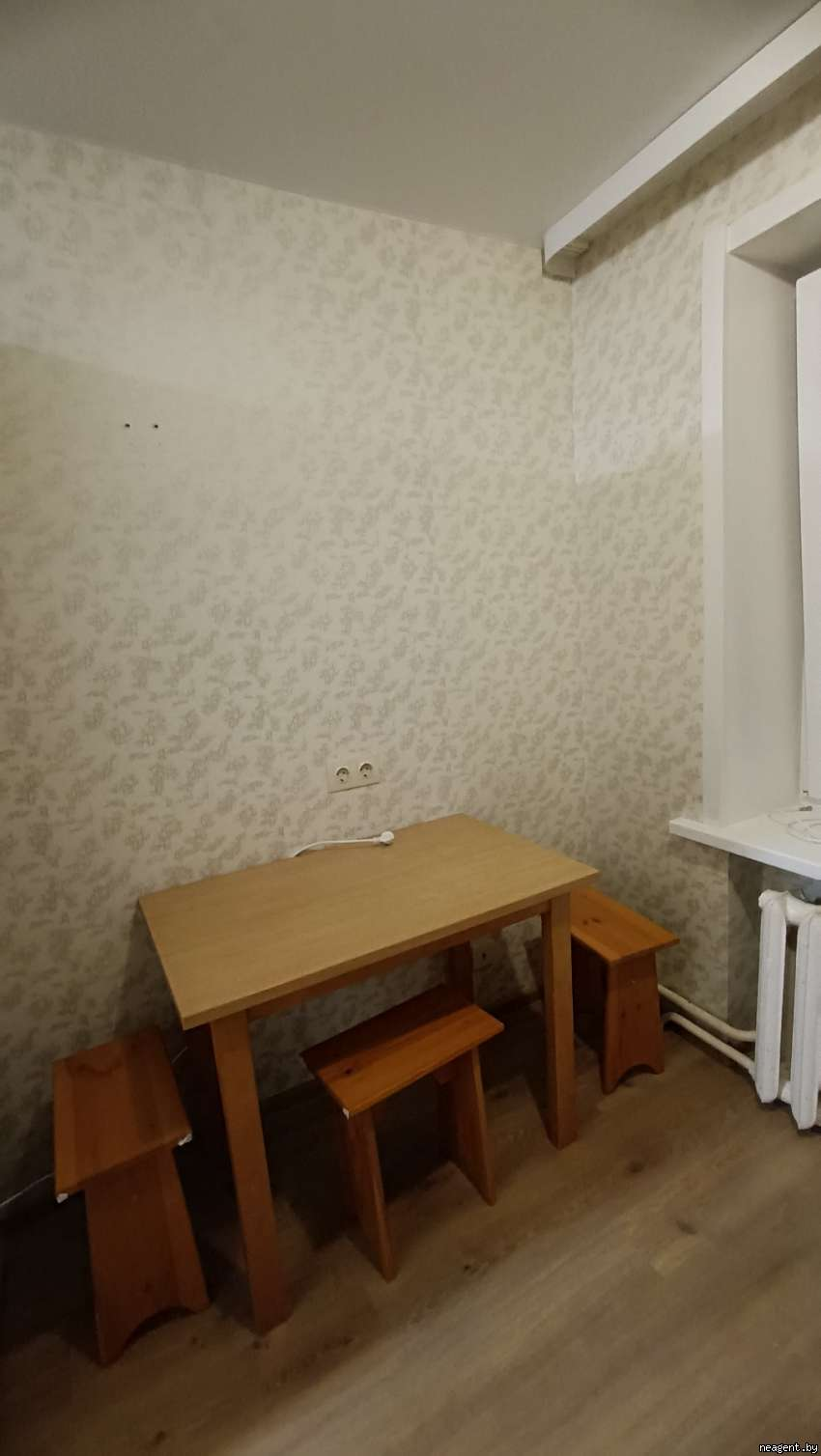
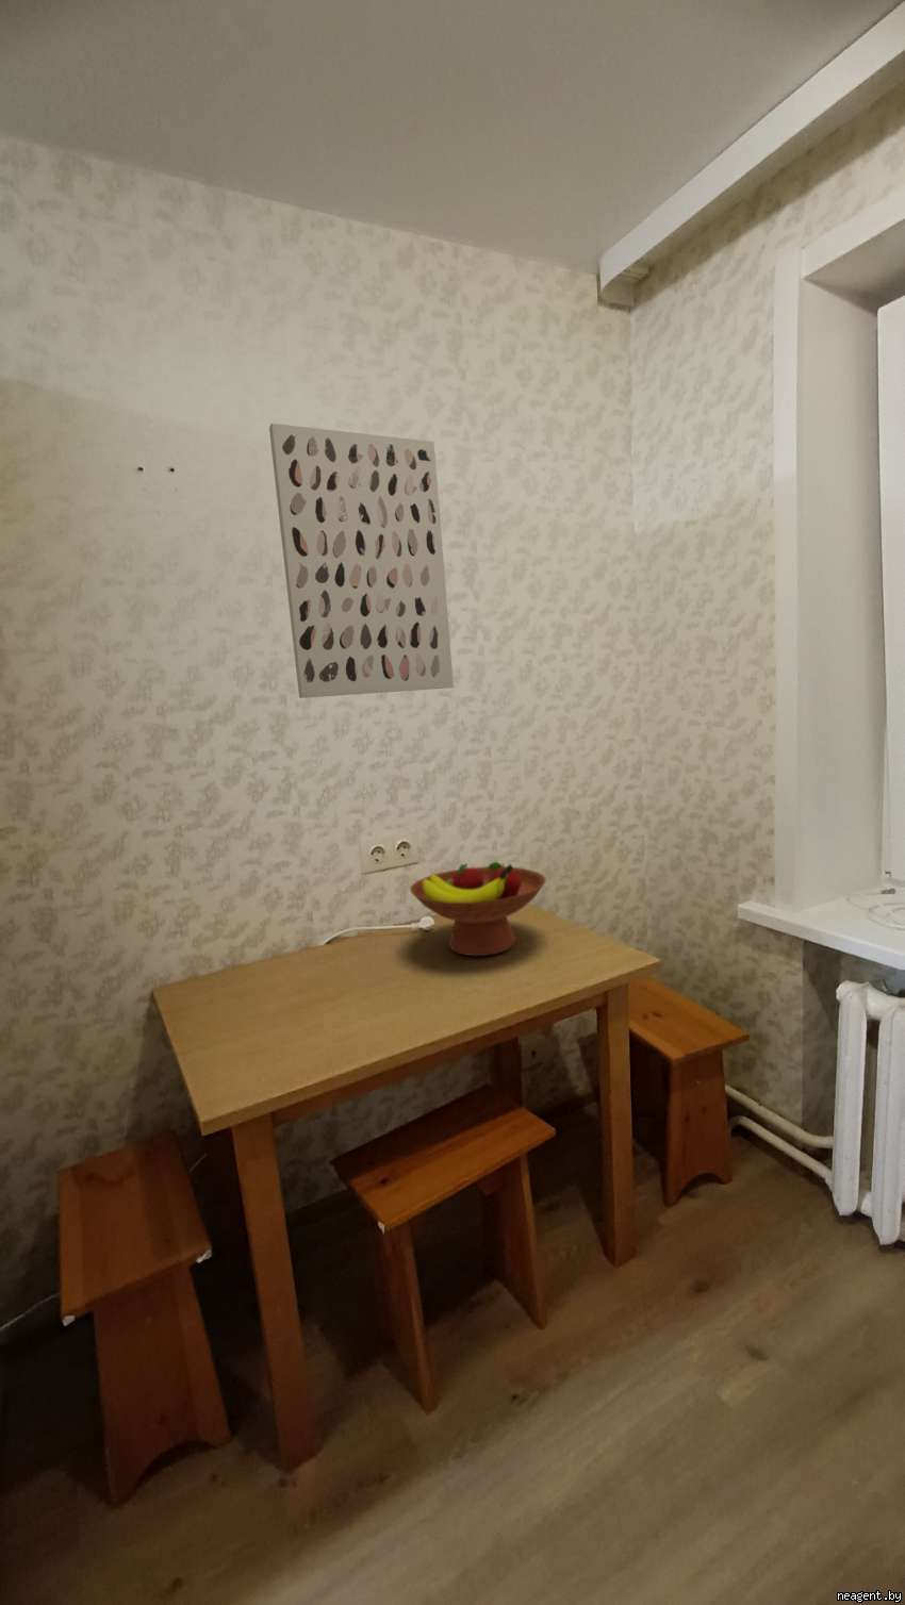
+ fruit bowl (480, 902)
+ wall art (367, 567)
